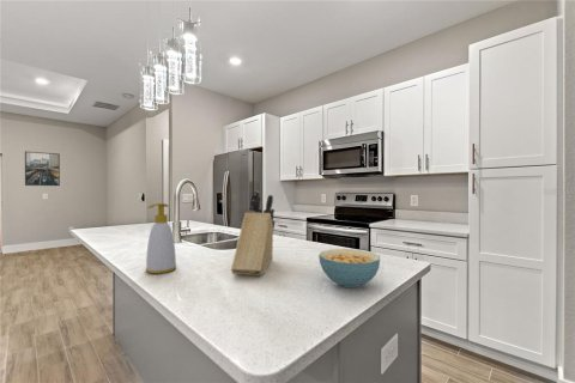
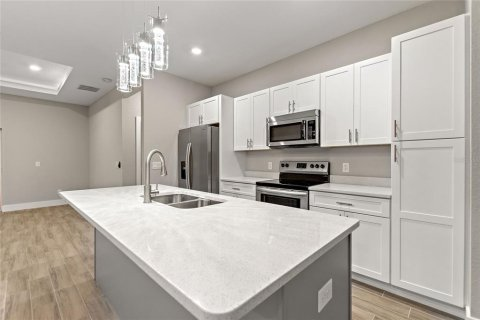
- cereal bowl (349, 269)
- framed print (42, 169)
- soap bottle (161, 236)
- knife block (256, 227)
